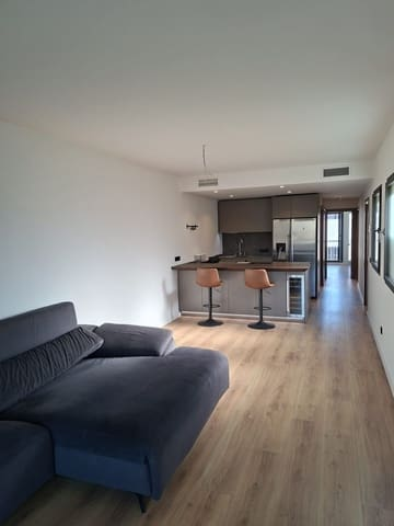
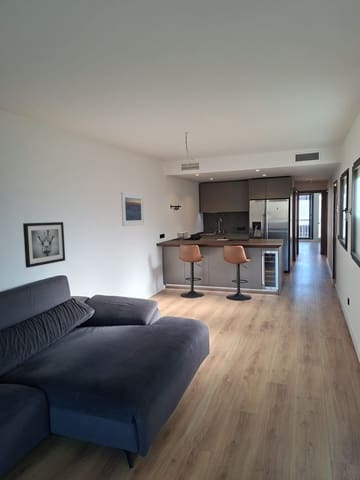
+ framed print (133, 209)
+ wall art (45, 243)
